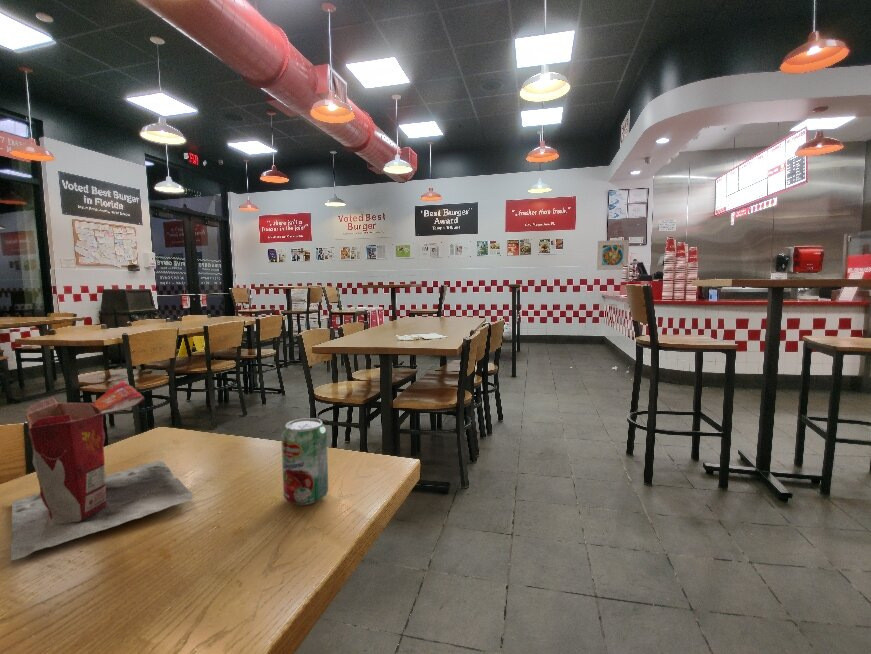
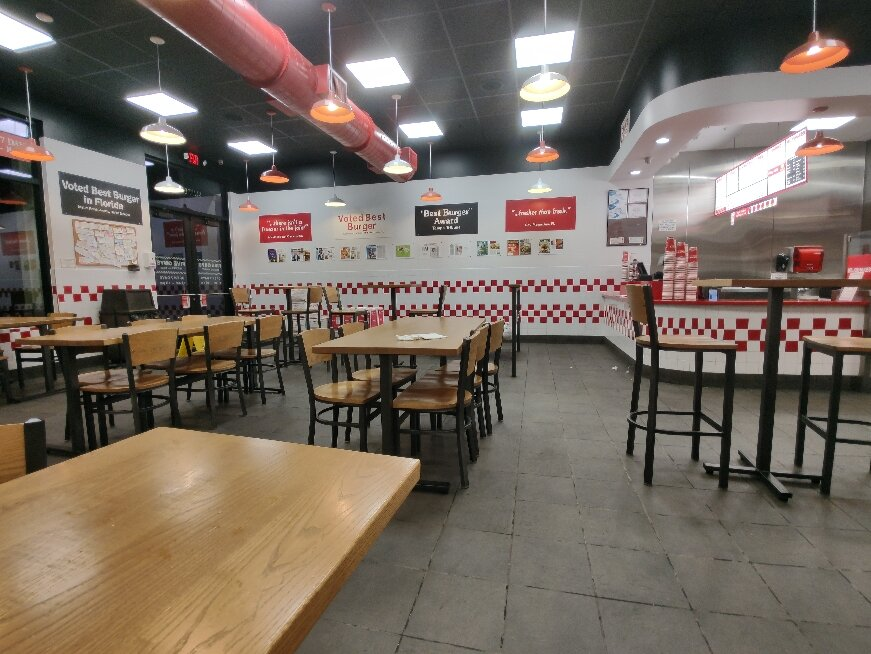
- beverage can (305, 460)
- paper bag (99, 449)
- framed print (612, 255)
